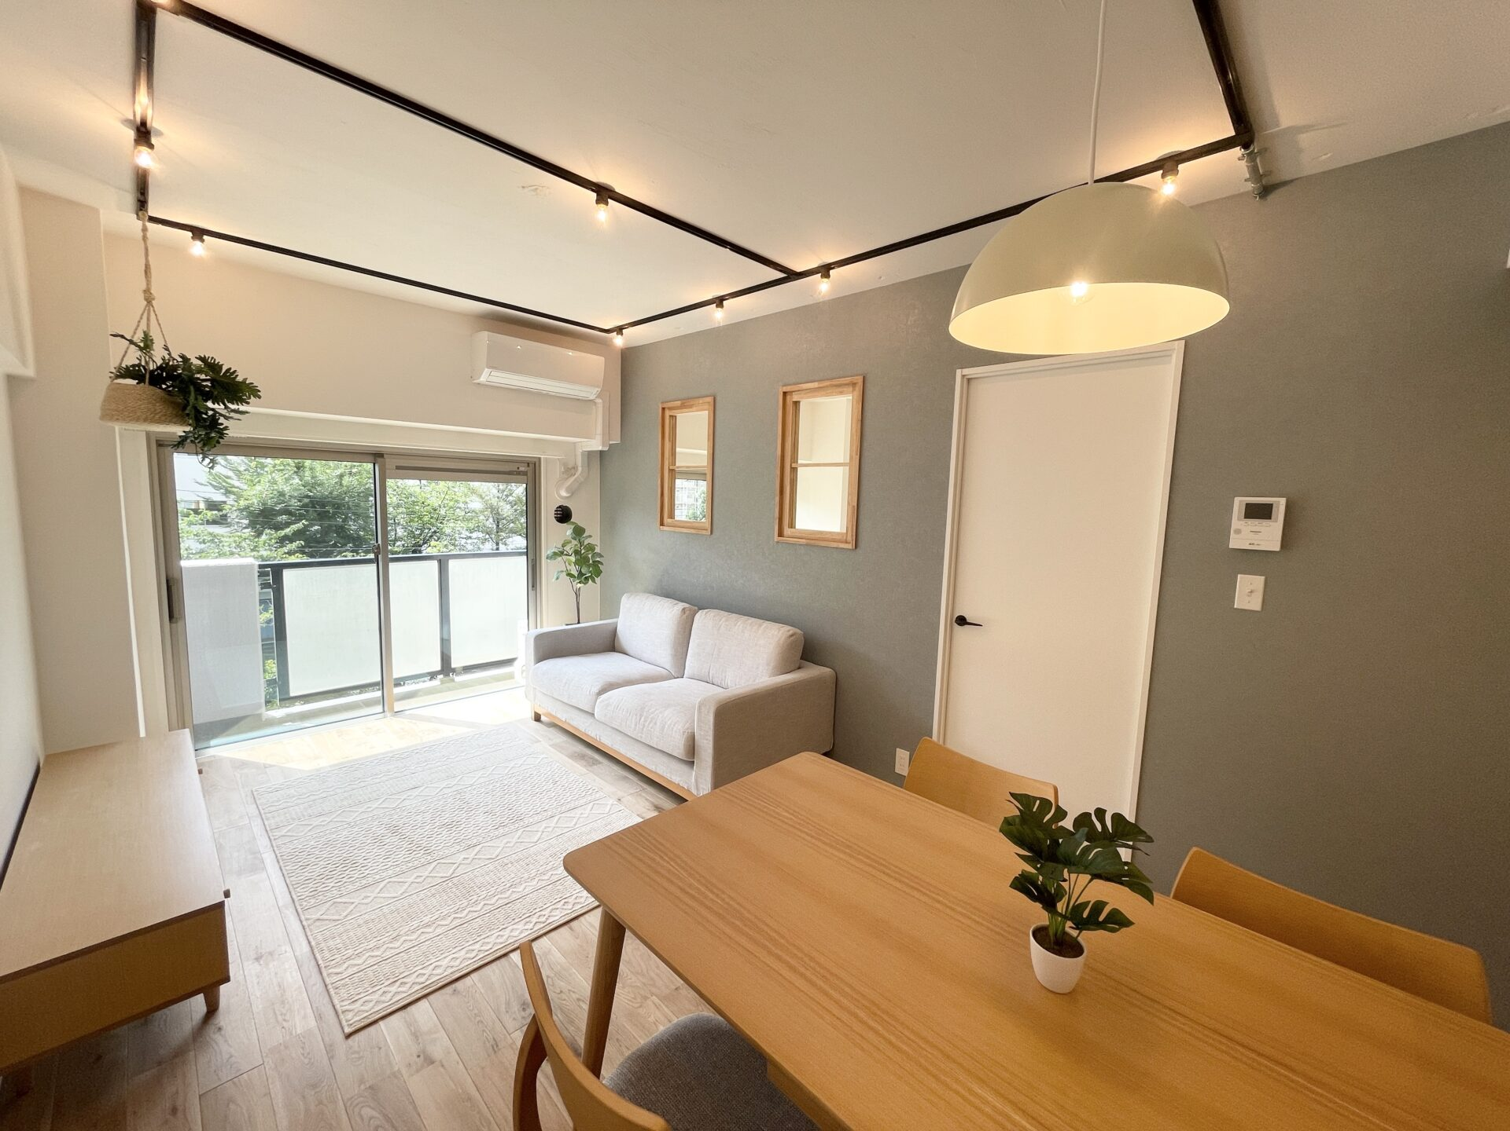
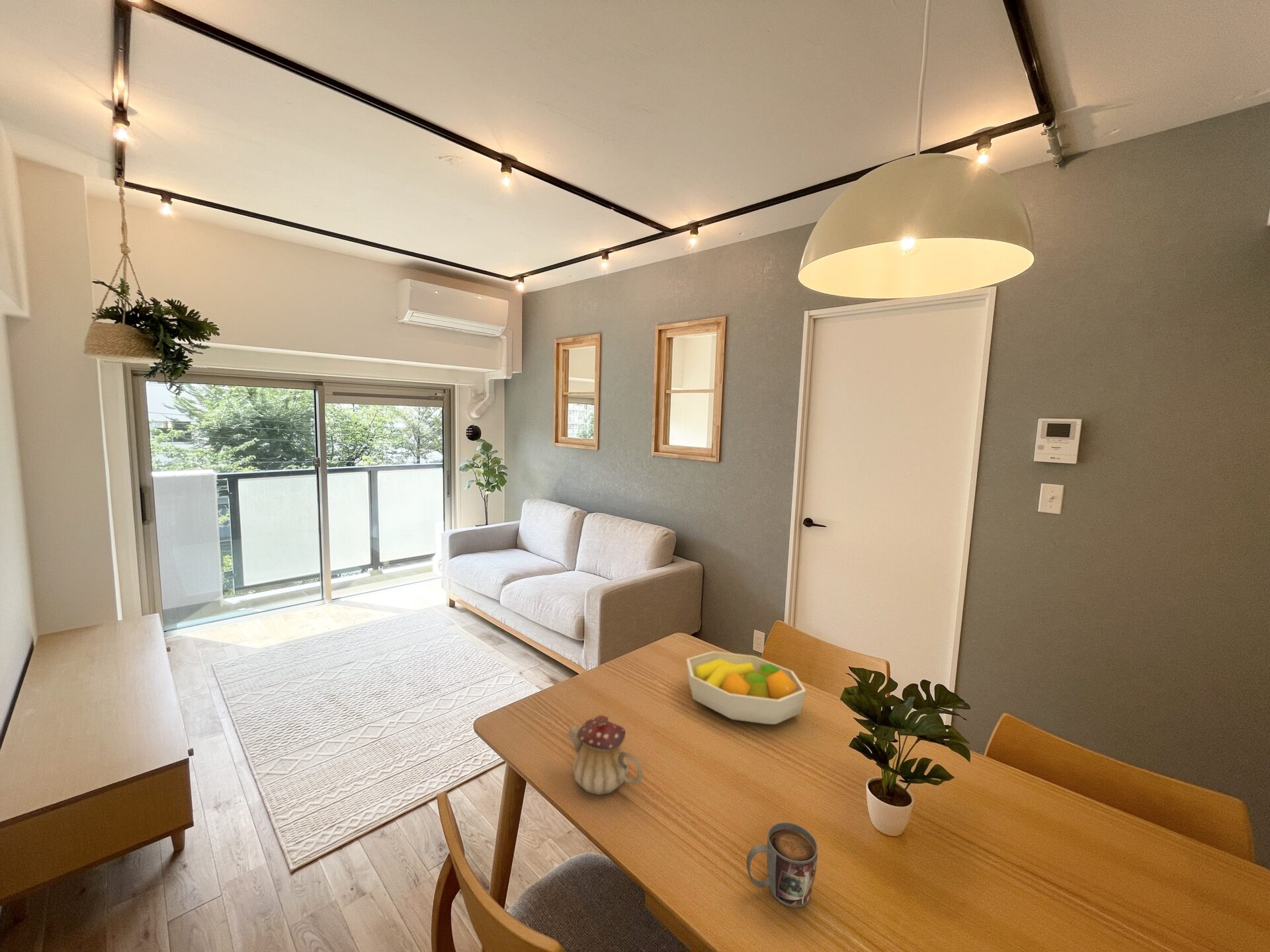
+ mug (781, 865)
+ teapot (604, 749)
+ fruit bowl (742, 682)
